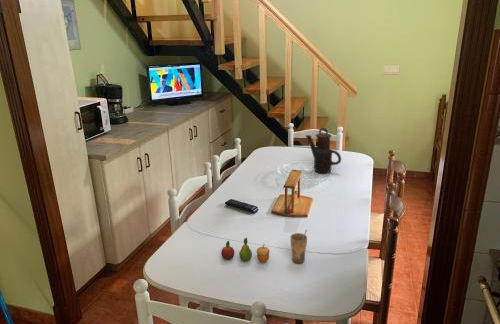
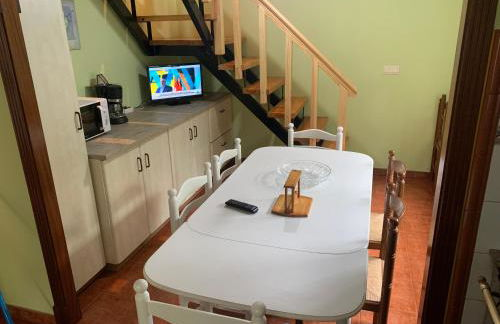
- cup (298, 245)
- fruit (245, 250)
- teapot (323, 149)
